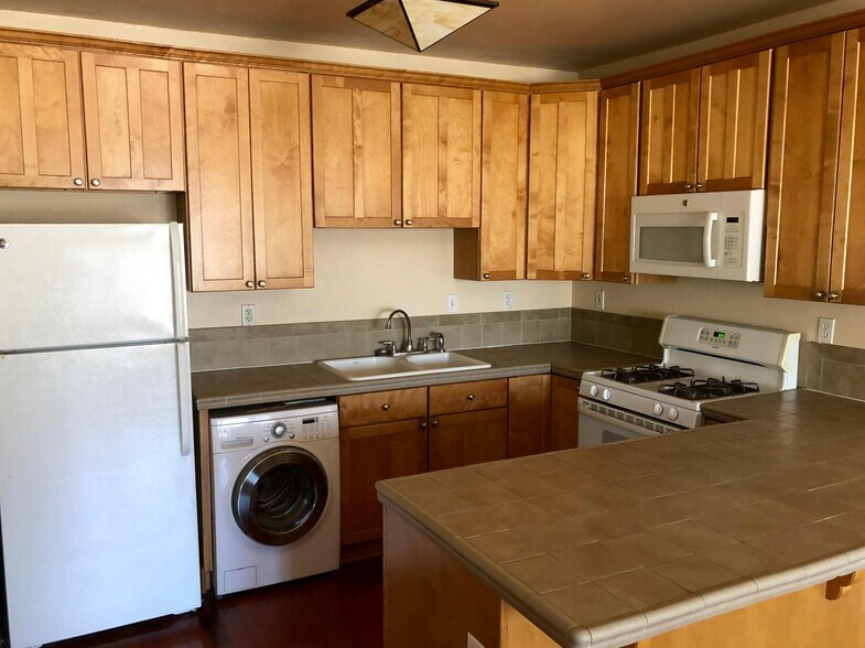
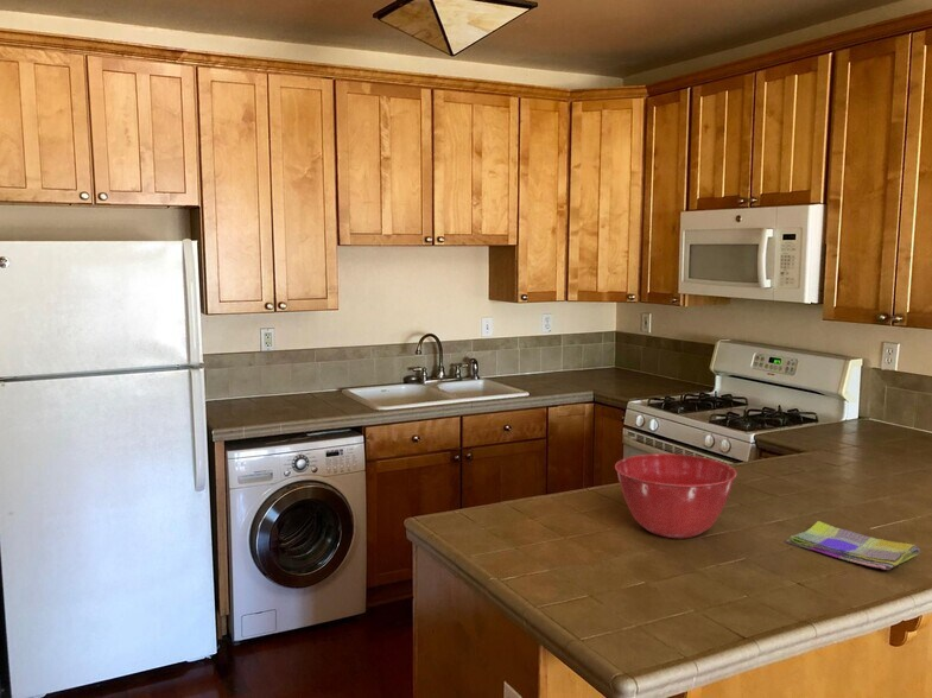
+ dish towel (852, 544)
+ mixing bowl (673, 497)
